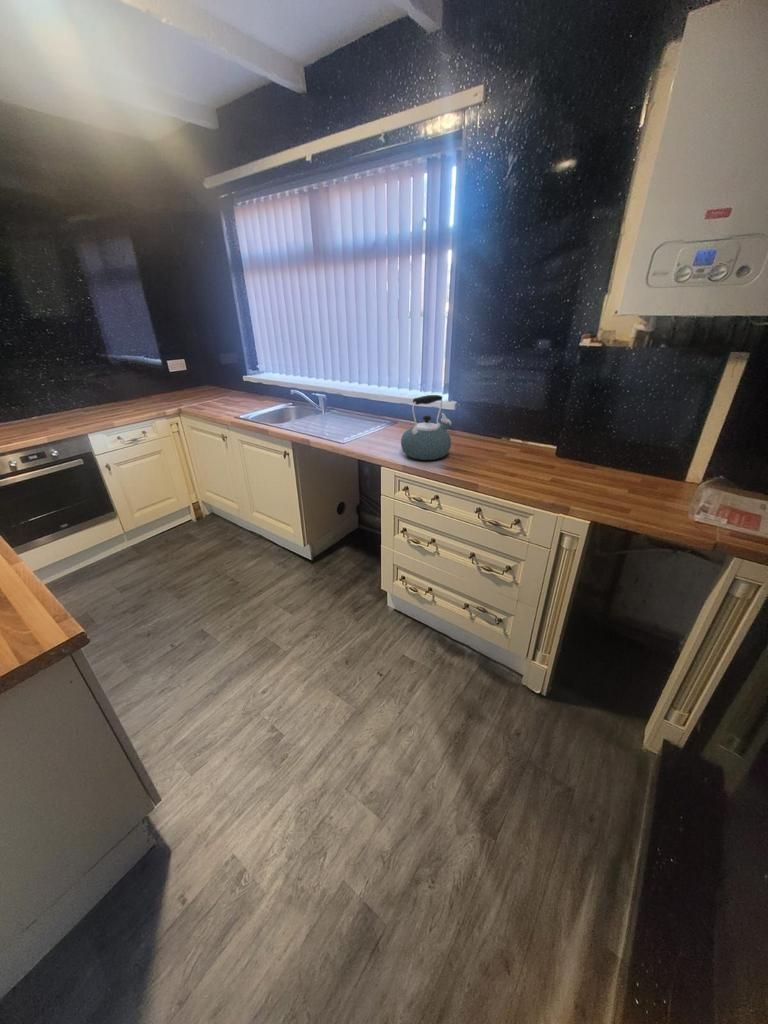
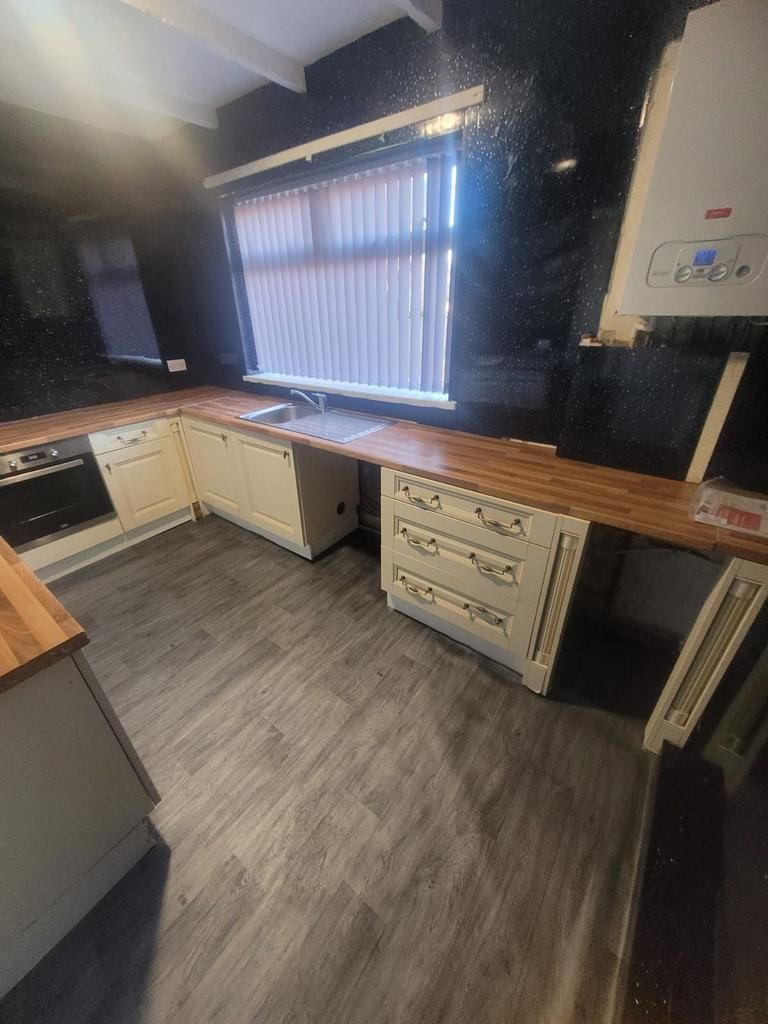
- kettle (430, 425)
